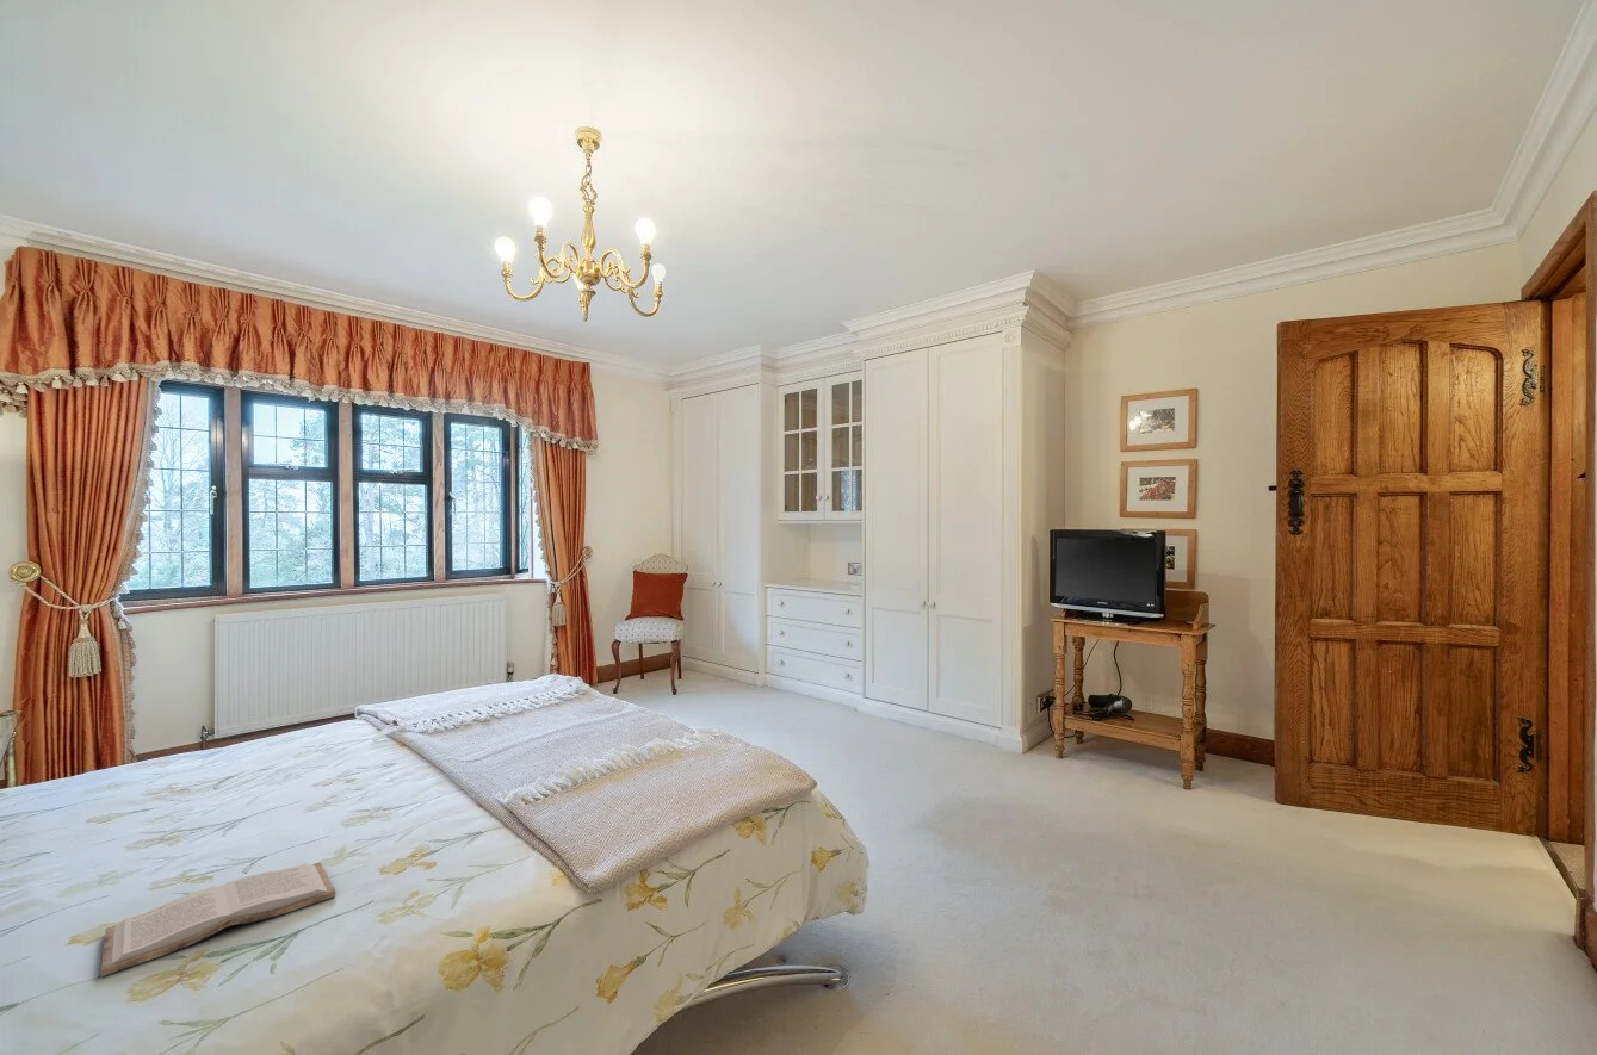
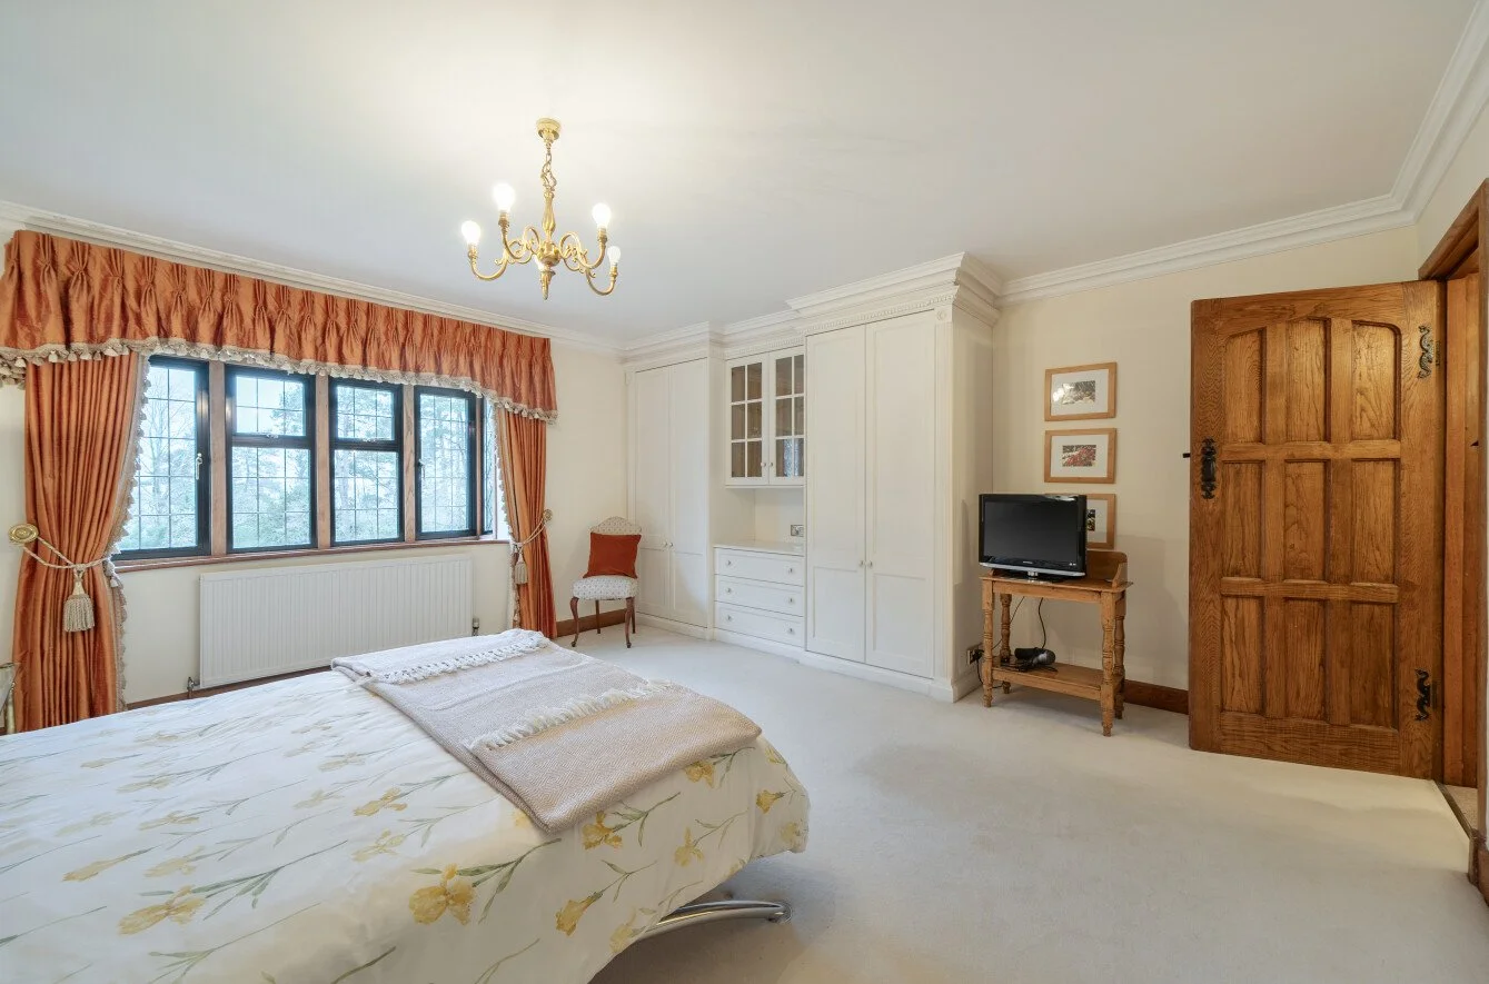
- book (225, 906)
